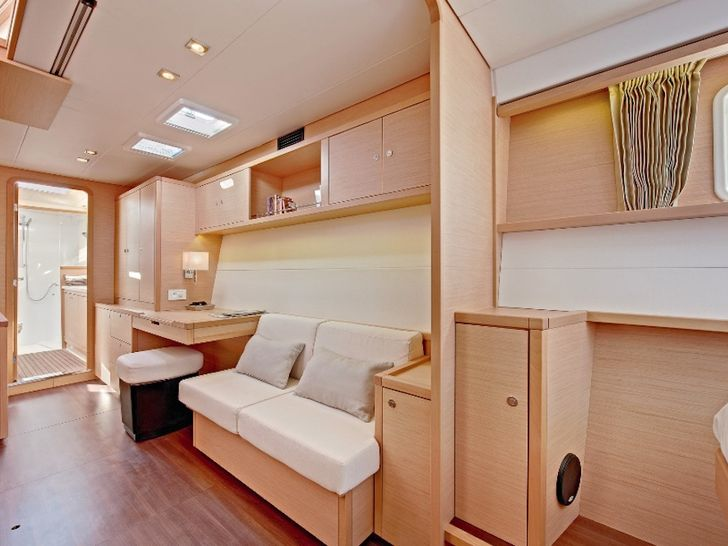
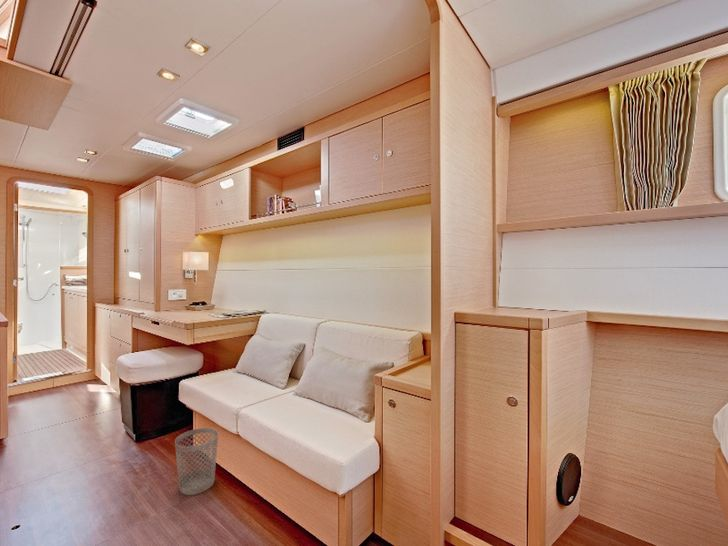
+ wastebasket (197, 461)
